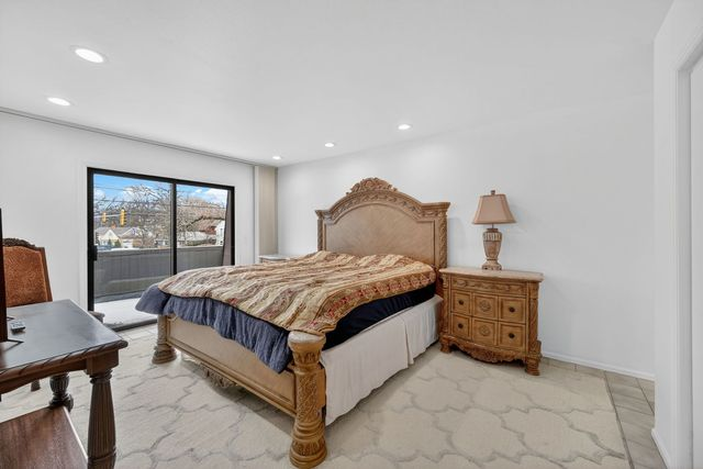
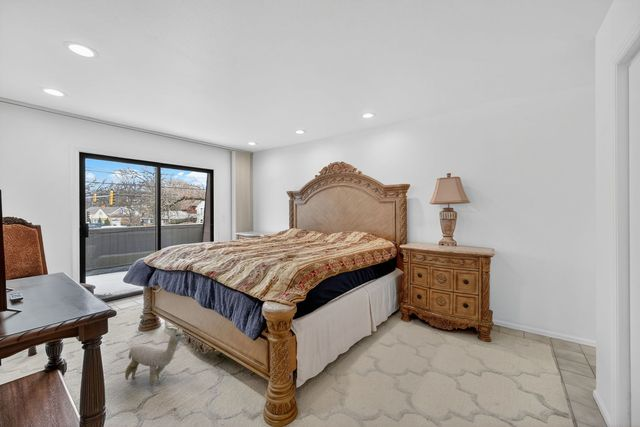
+ plush toy (155, 354)
